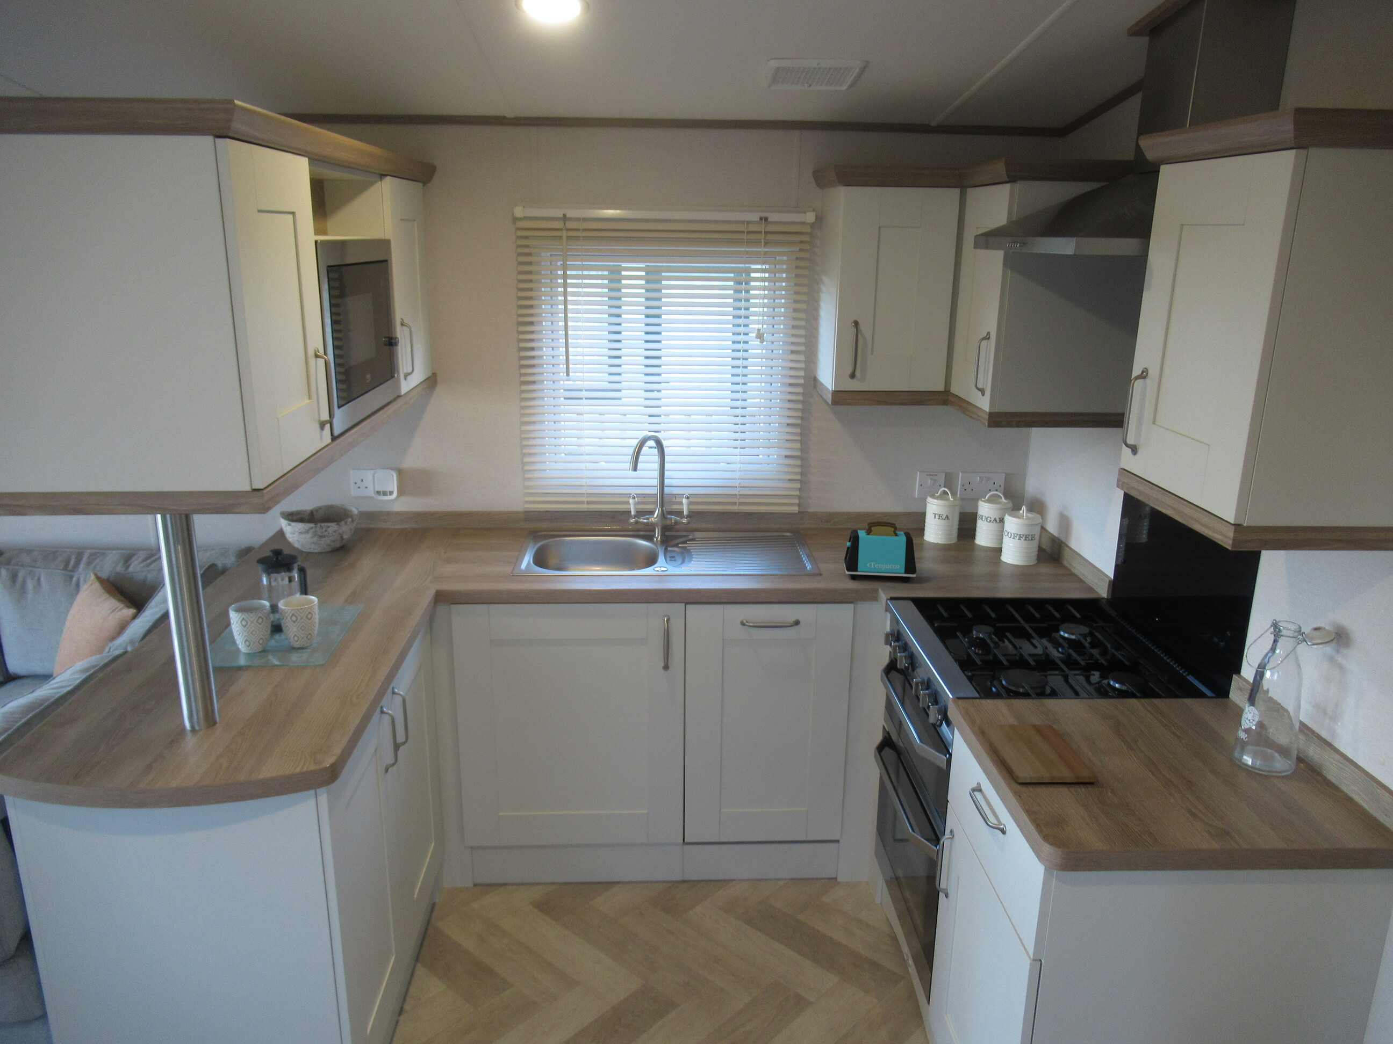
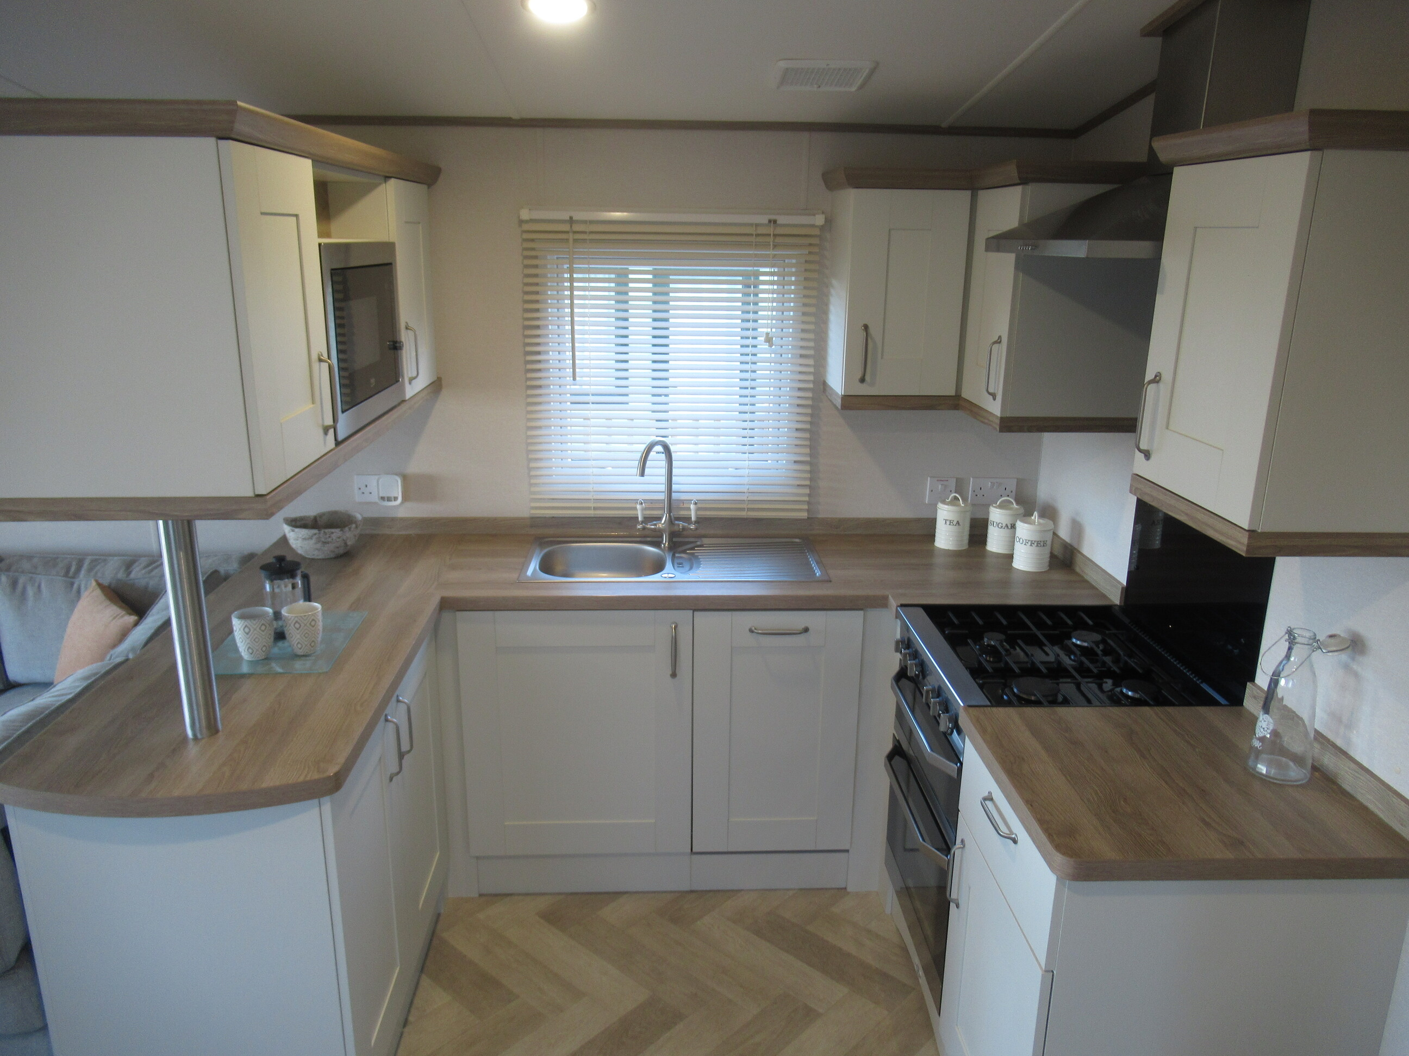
- toaster (881, 549)
- cutting board (1035, 751)
